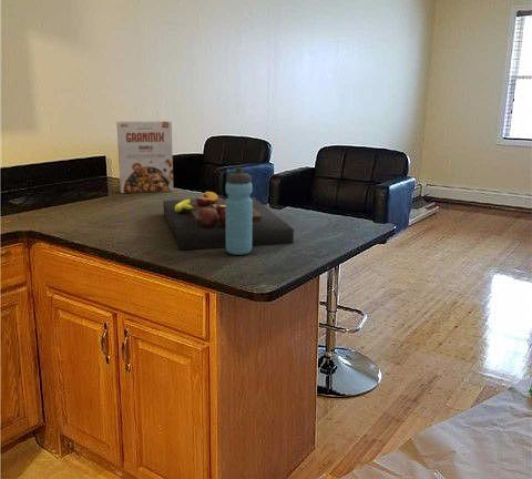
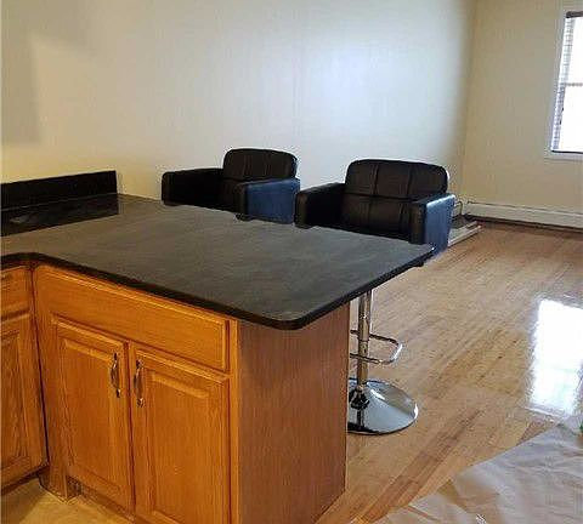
- water bottle (238, 210)
- cereal box (145, 156)
- cutting board (222, 211)
